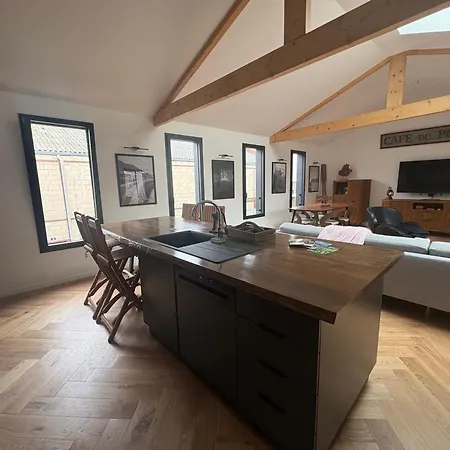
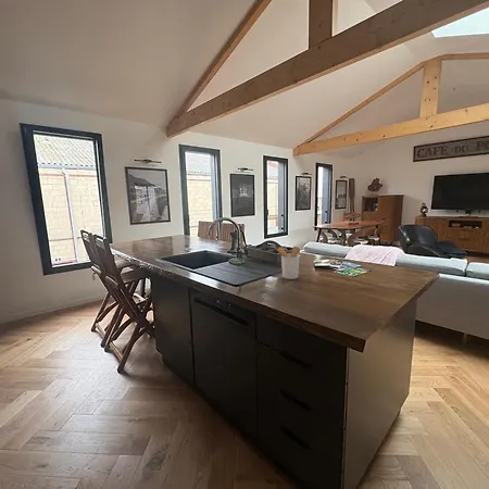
+ utensil holder (286, 261)
